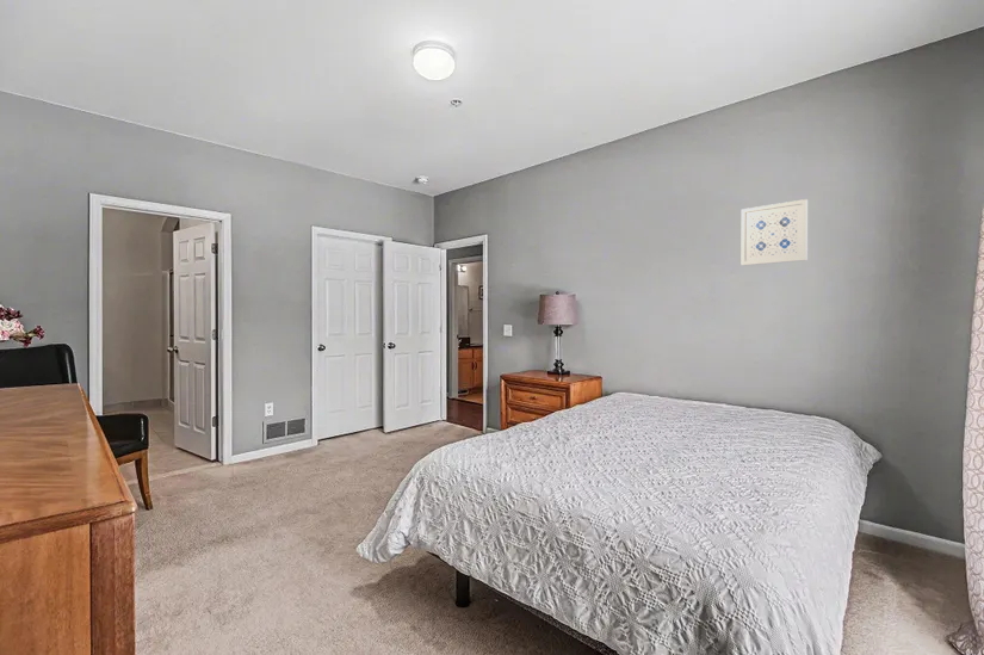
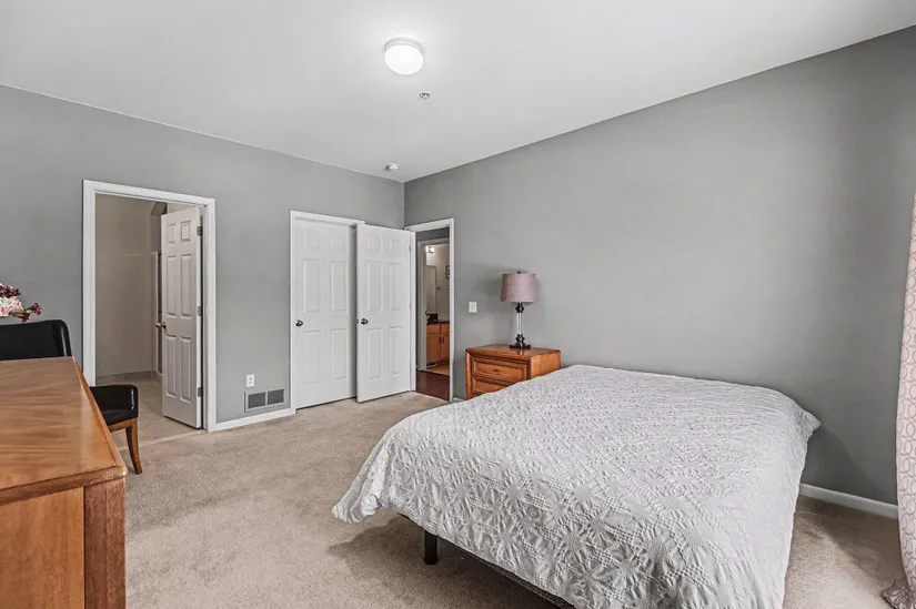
- wall art (773, 234)
